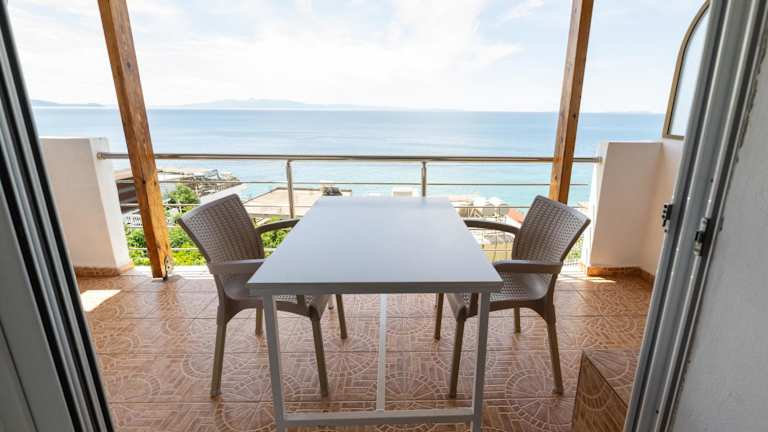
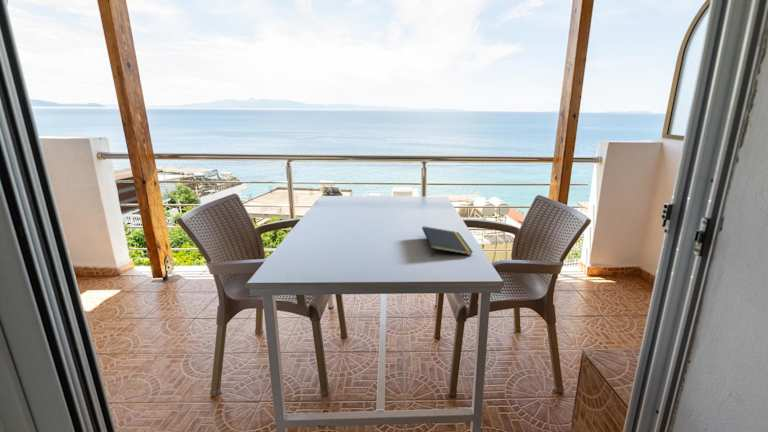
+ notepad (445, 239)
